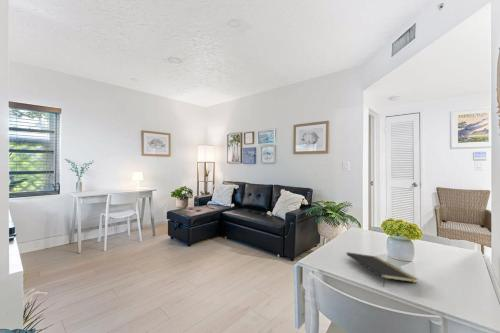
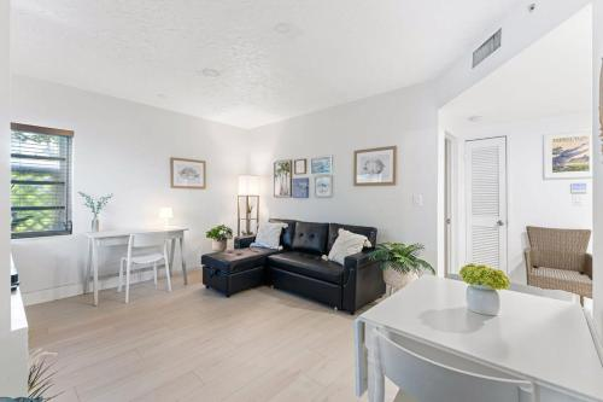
- notepad (378, 265)
